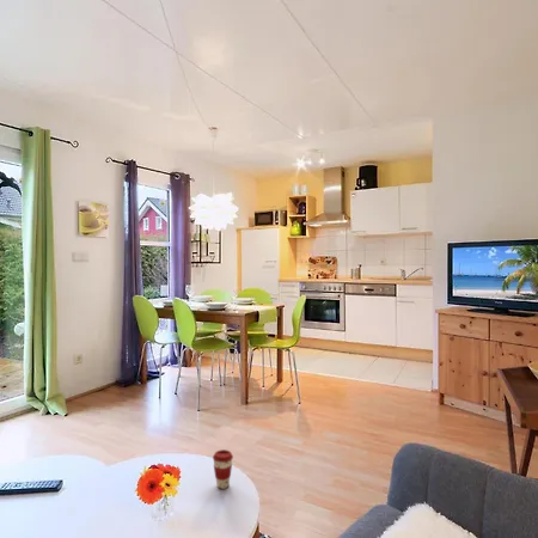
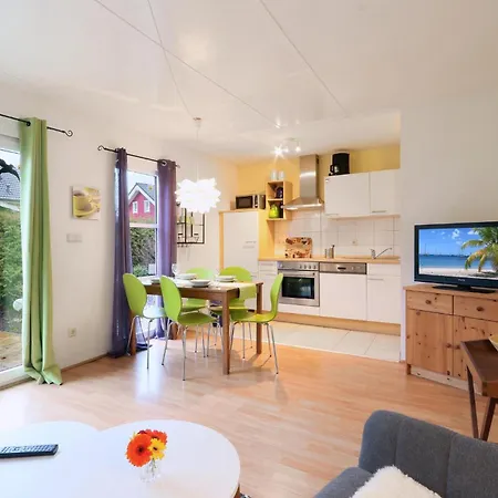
- coffee cup (222, 469)
